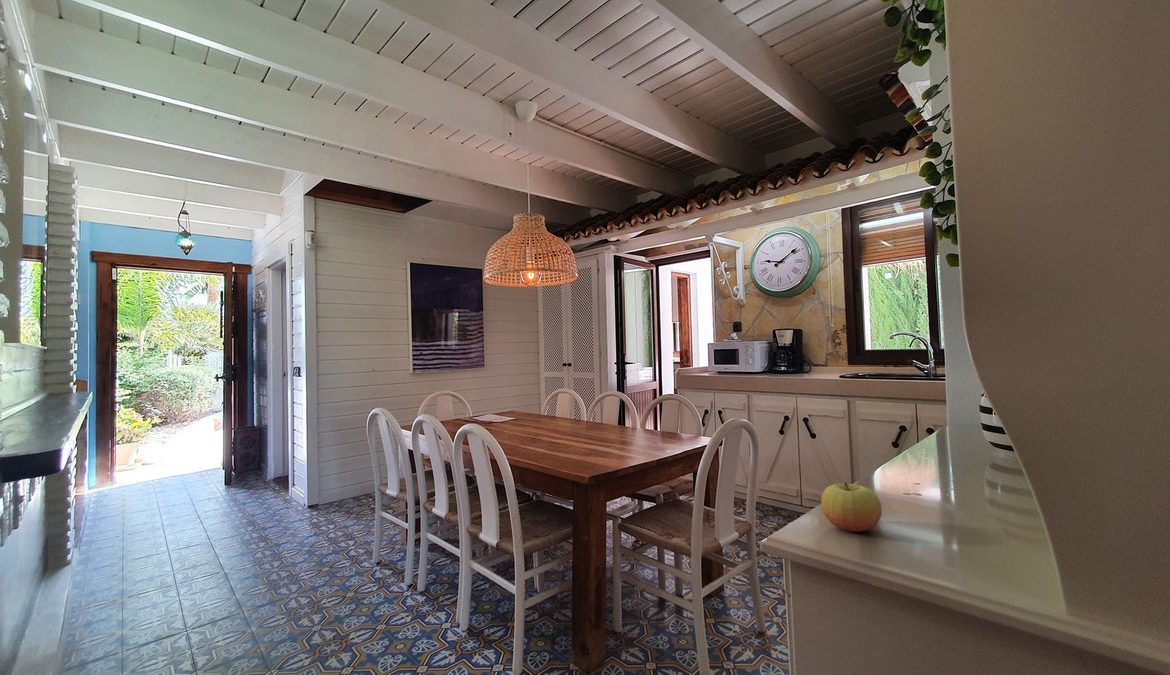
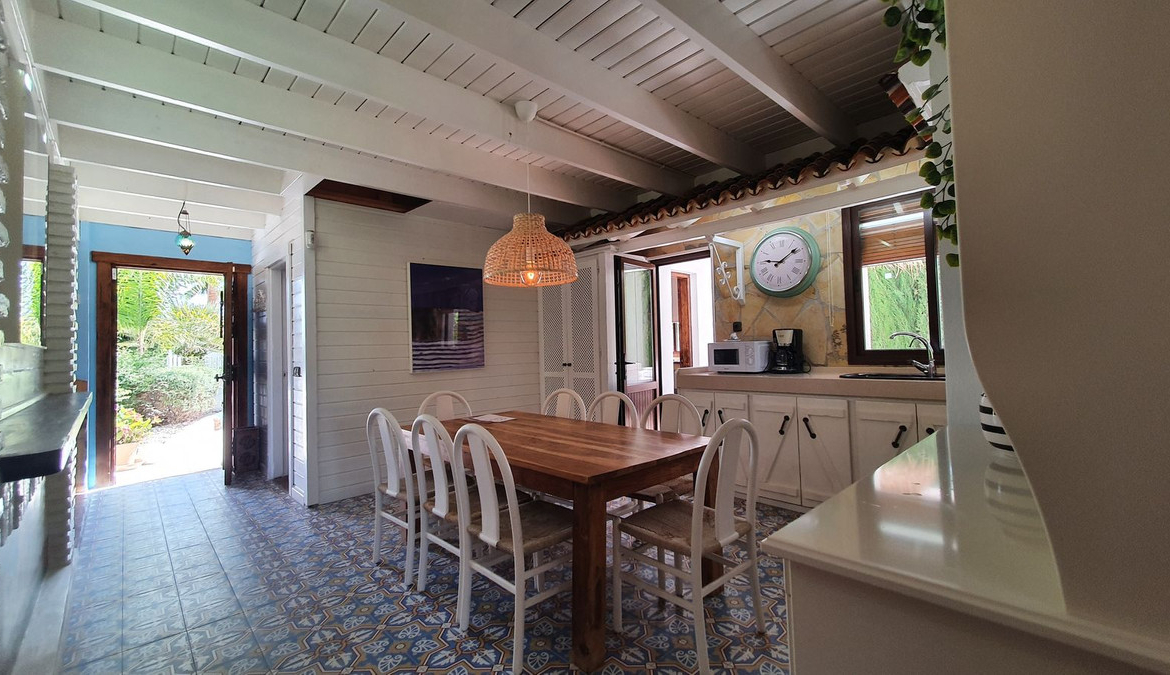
- apple (850, 505)
